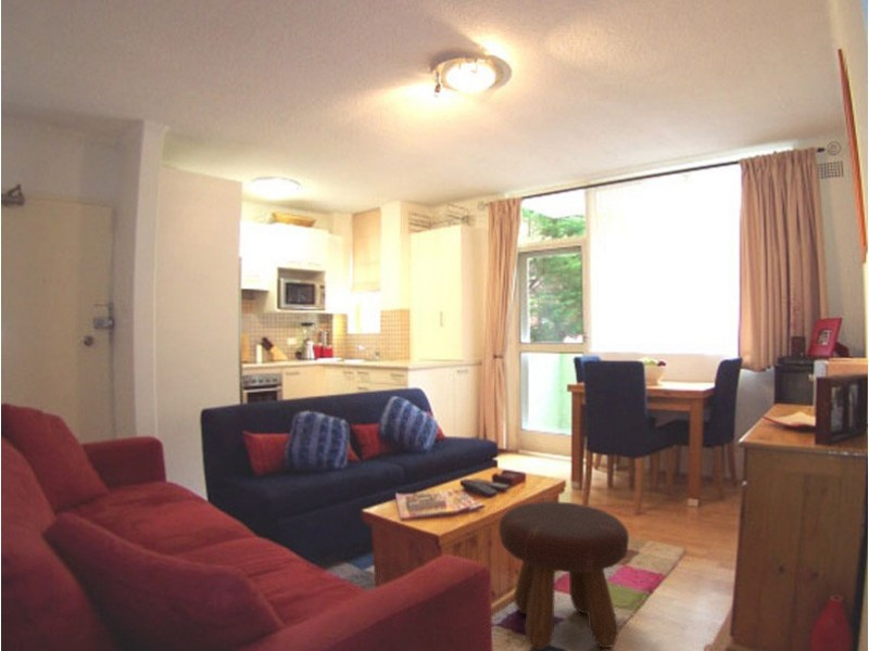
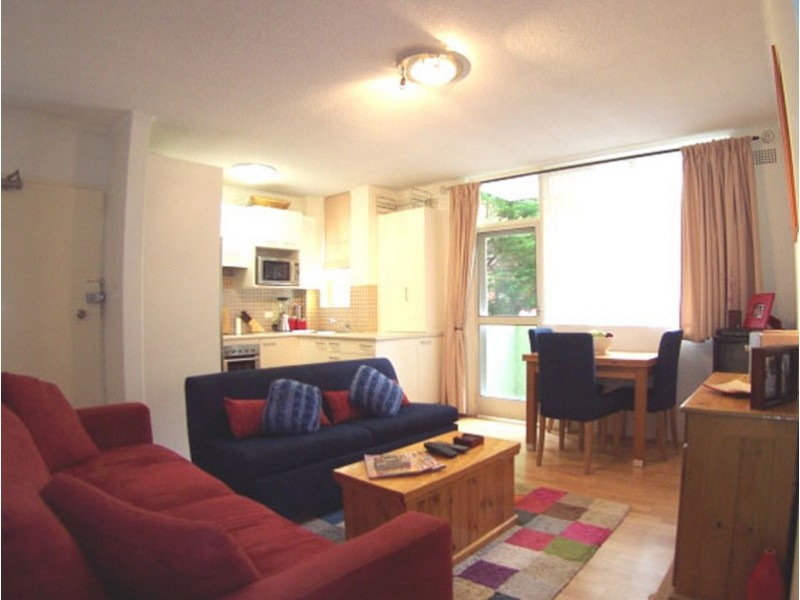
- footstool (563, 571)
